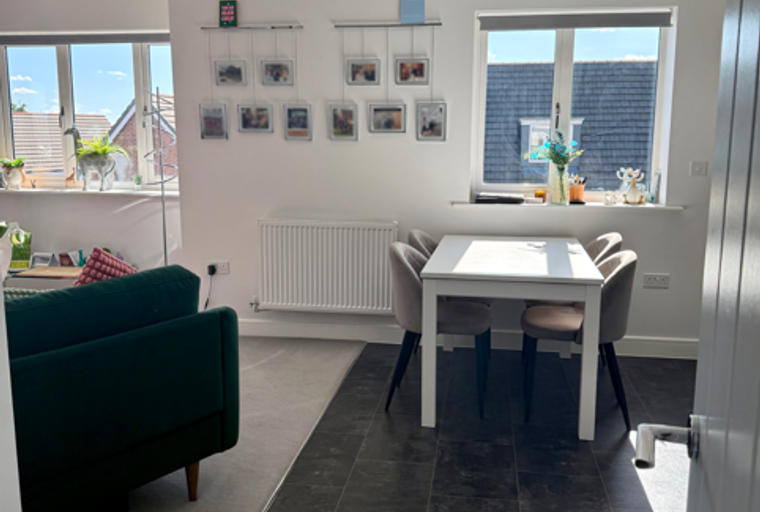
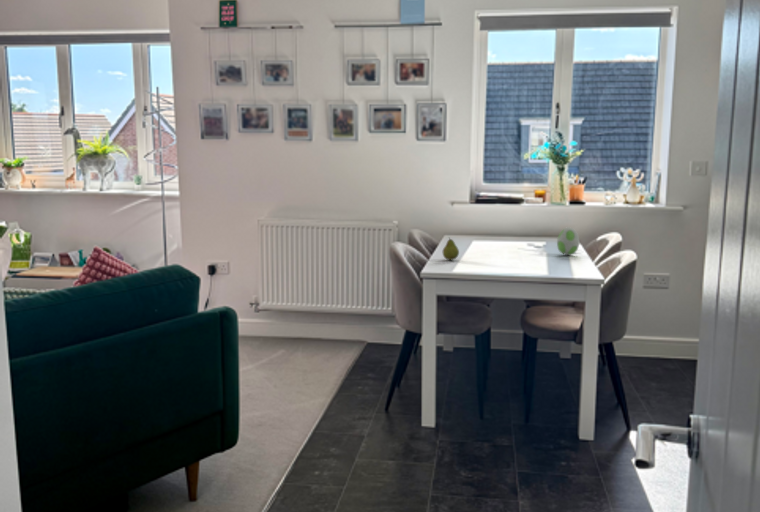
+ fruit (450, 248)
+ decorative egg (568, 241)
